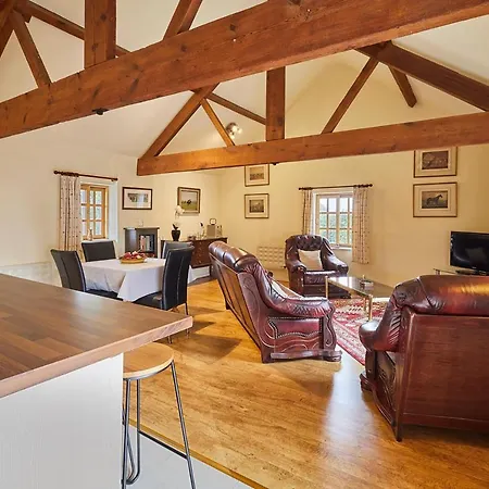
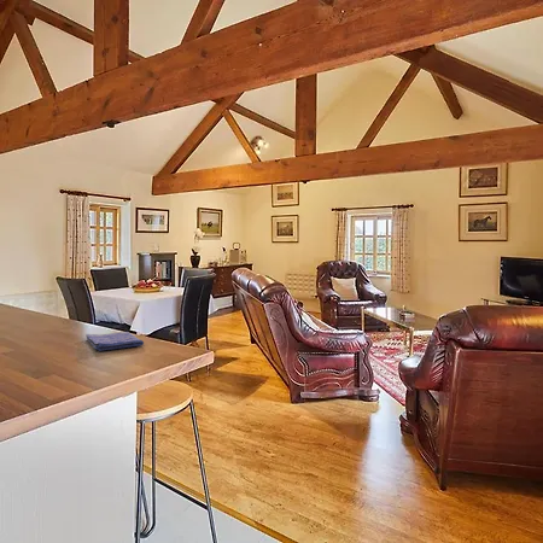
+ dish towel (113, 339)
